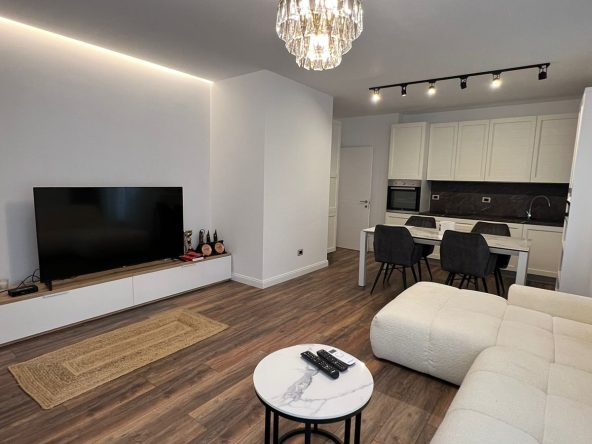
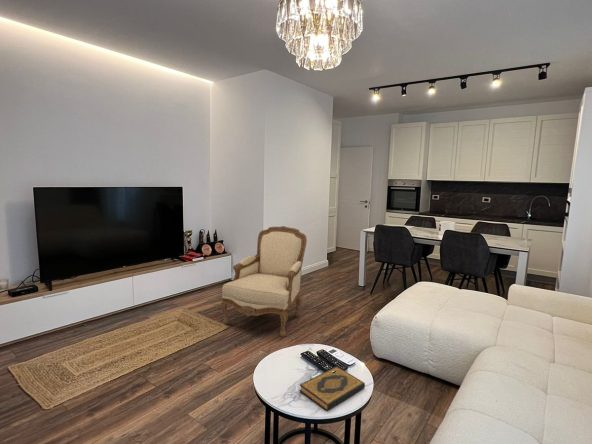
+ armchair (267, 275)
+ hardback book (332, 386)
